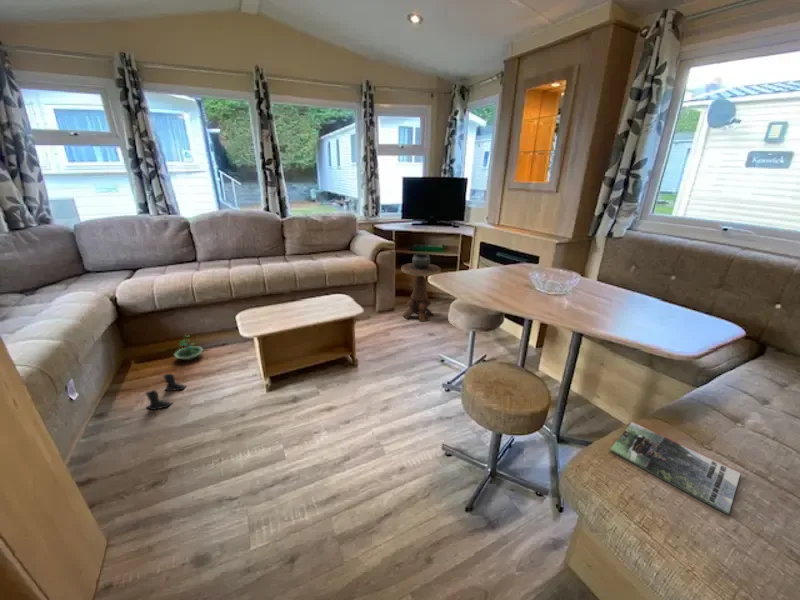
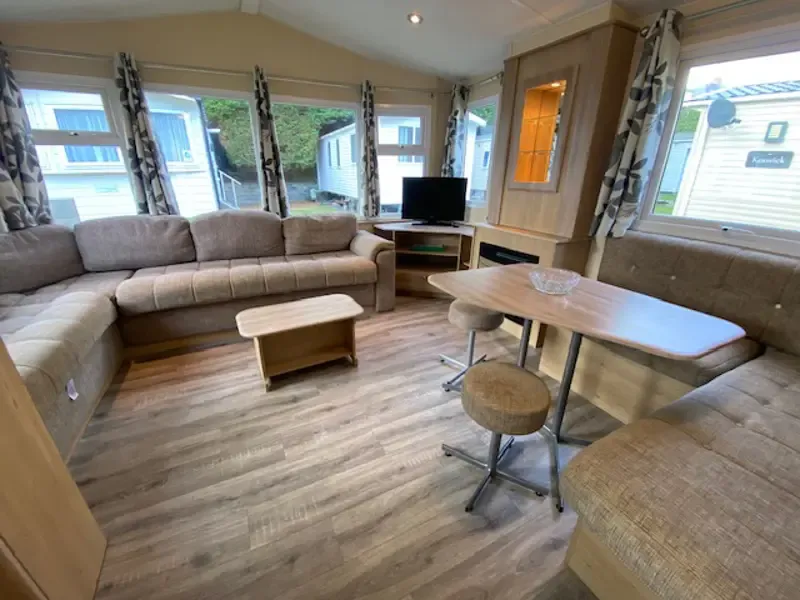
- magazine (672, 461)
- side table (419, 286)
- boots (165, 390)
- terrarium (185, 339)
